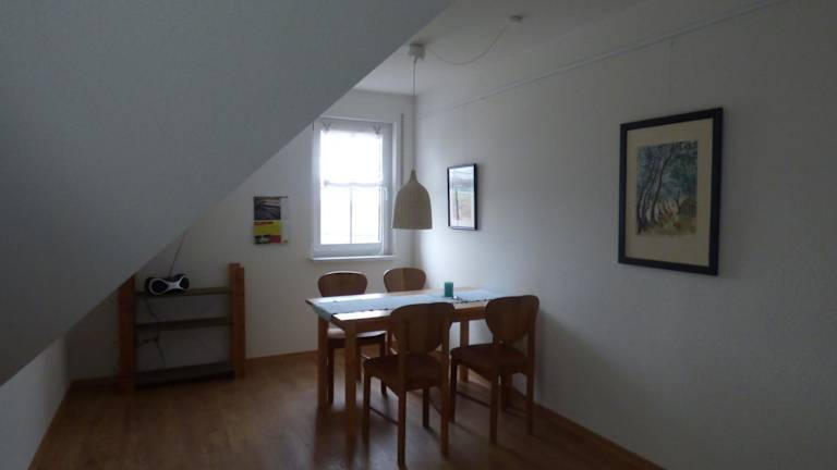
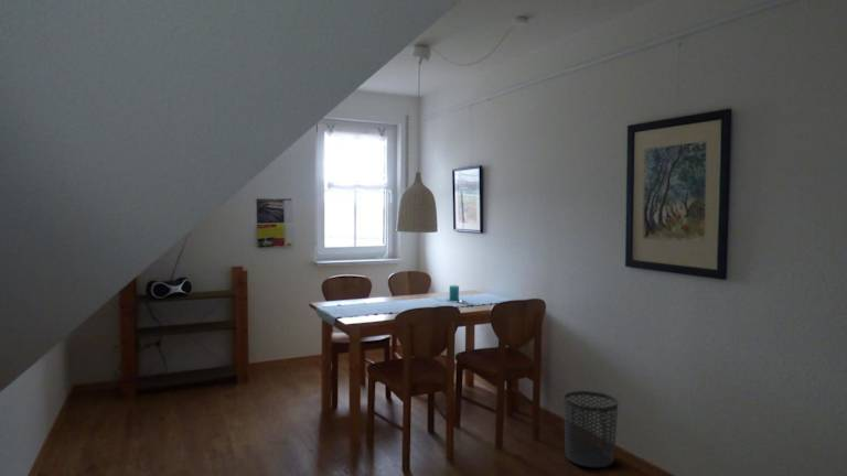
+ waste bin (589, 429)
